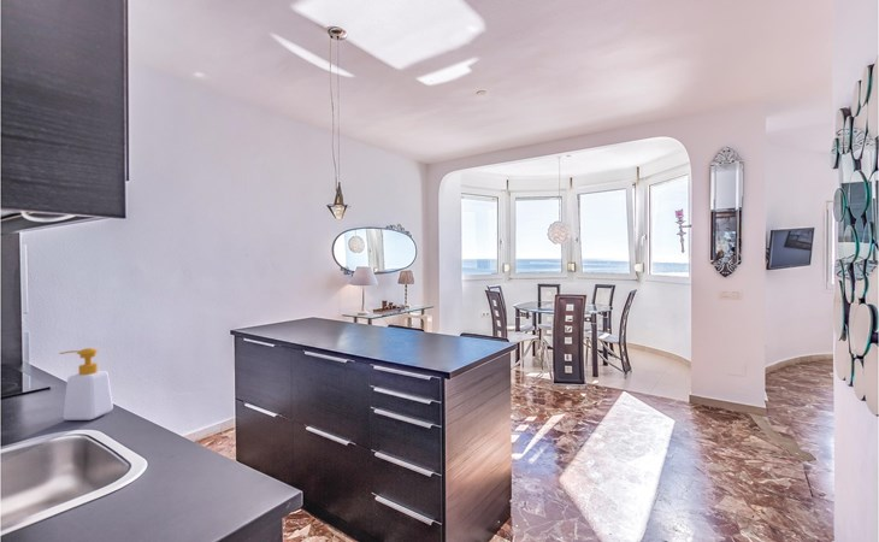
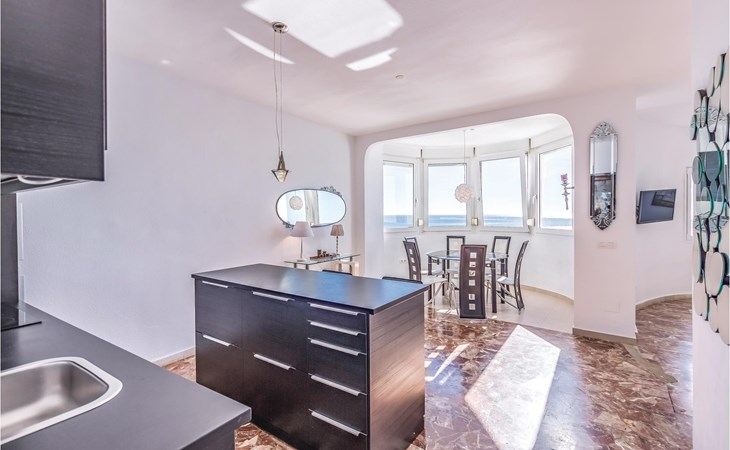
- soap bottle (81, 382)
